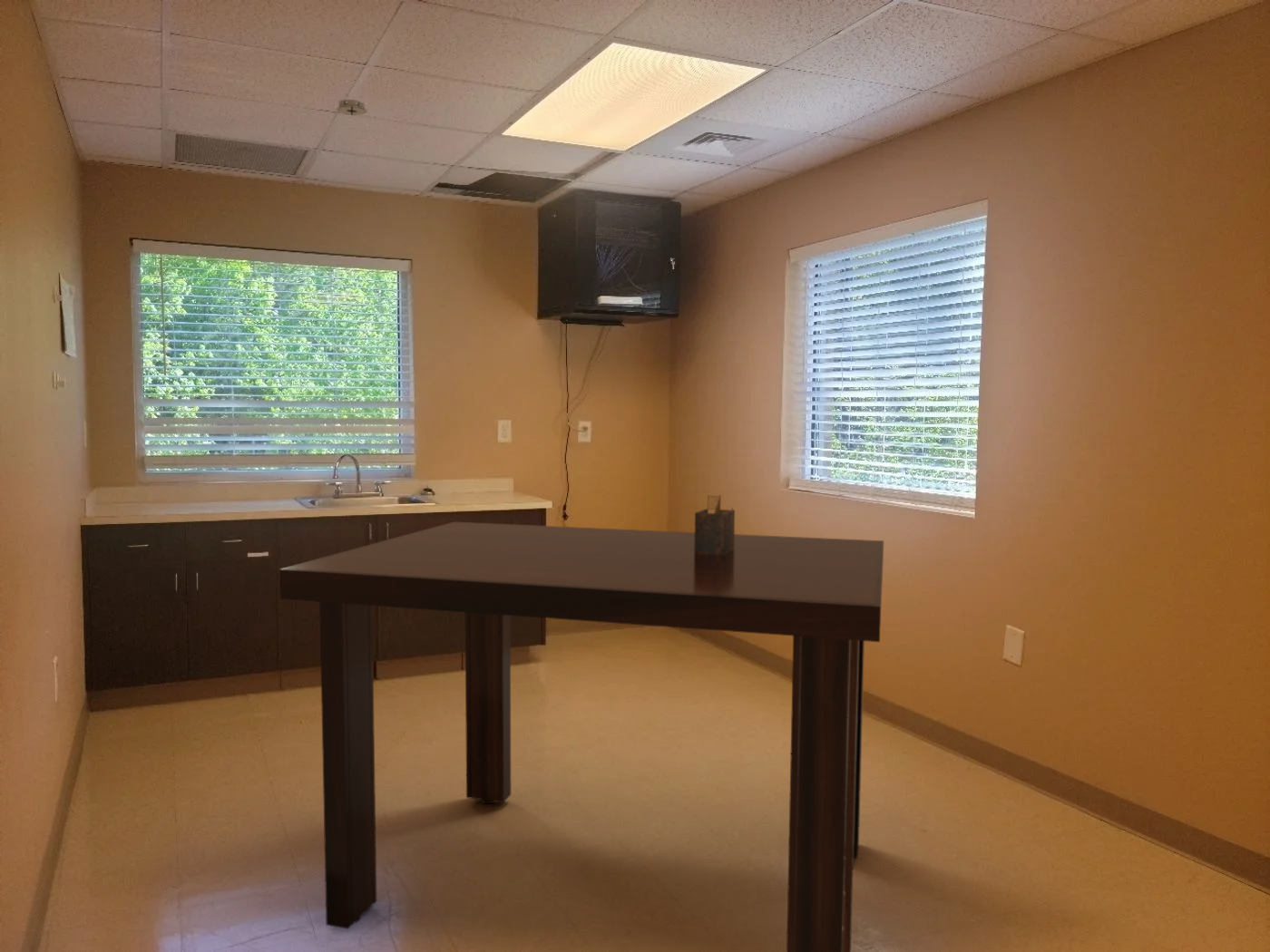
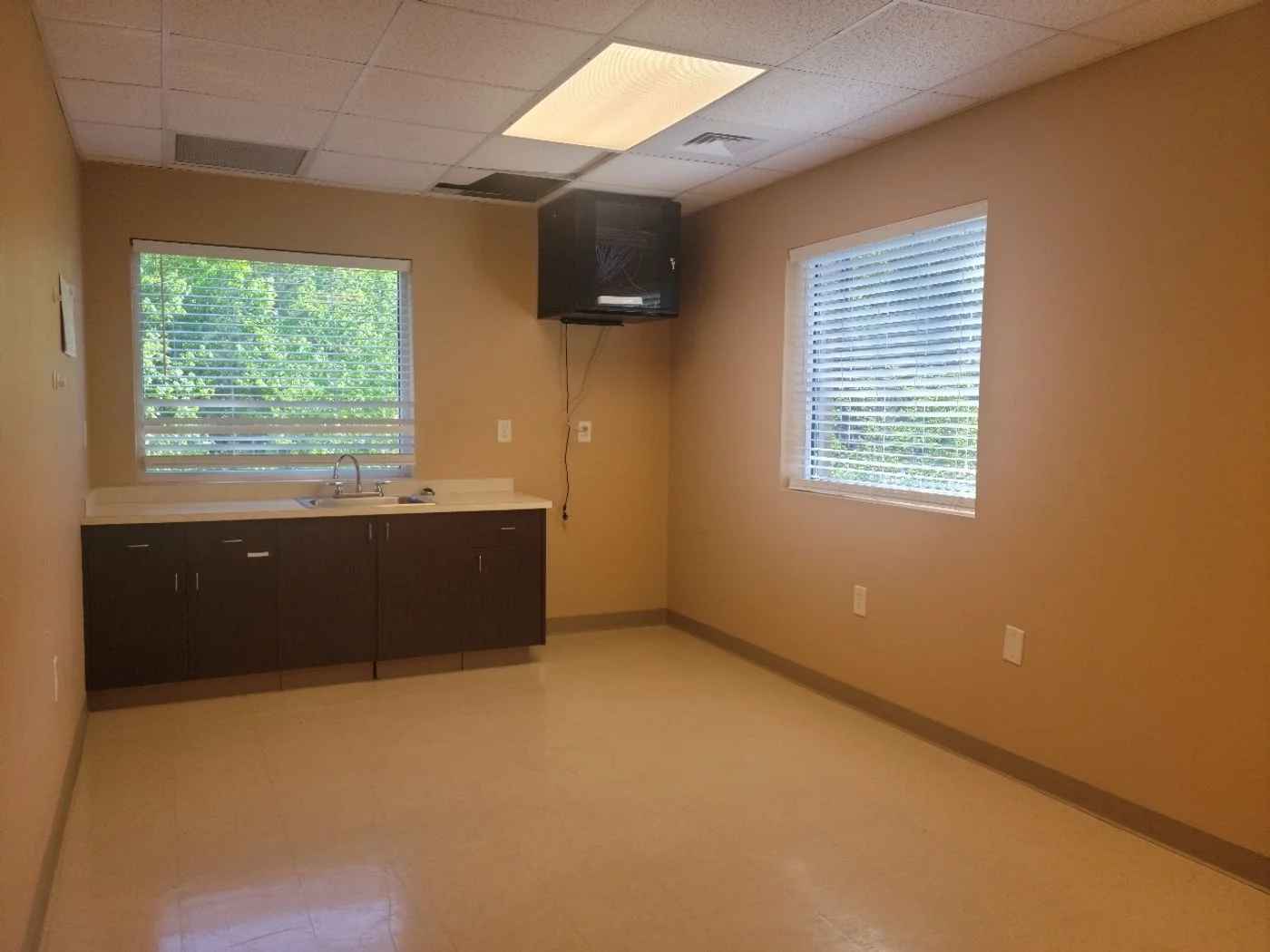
- smoke detector (350, 107)
- dining table (619, 623)
- napkin holder (715, 523)
